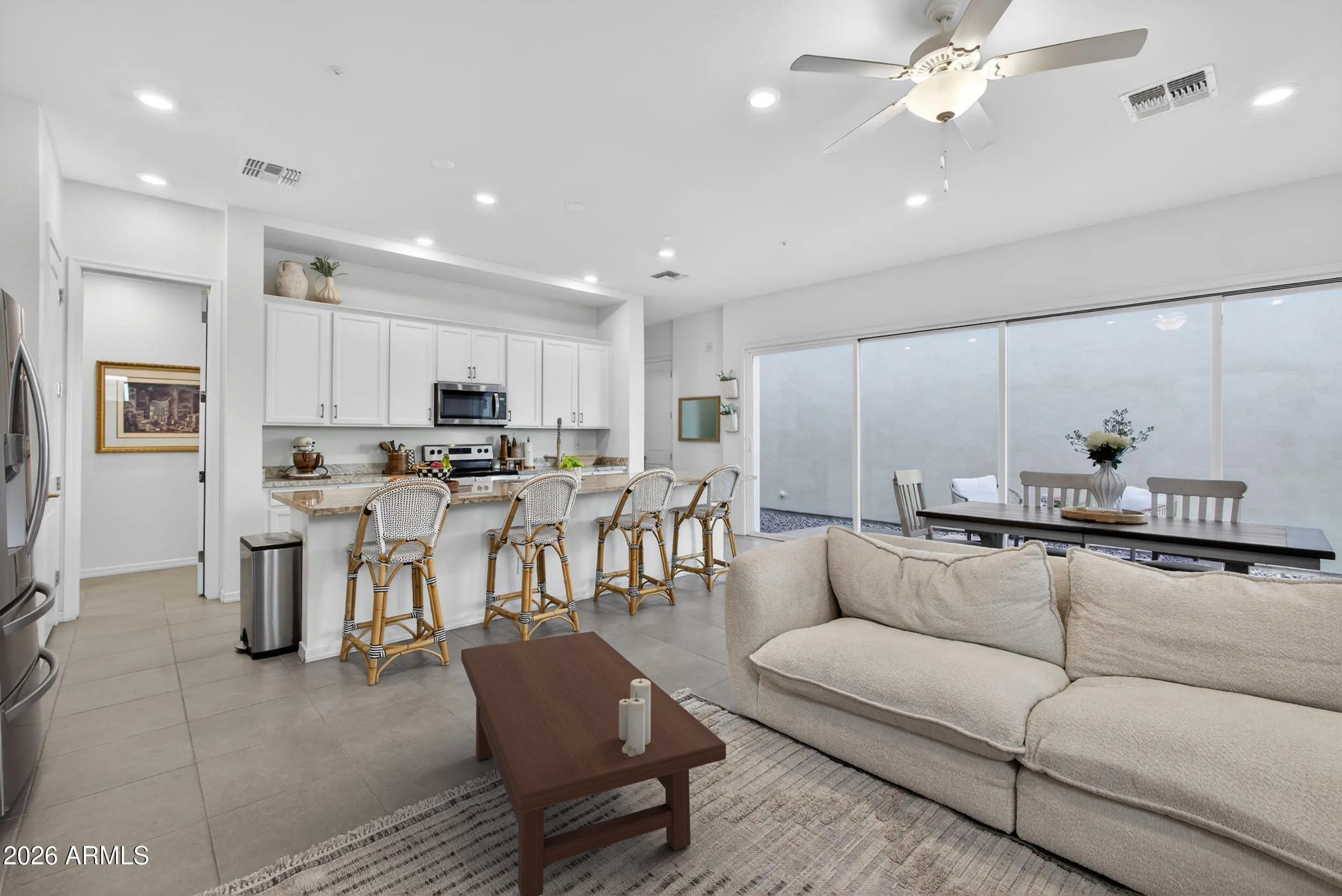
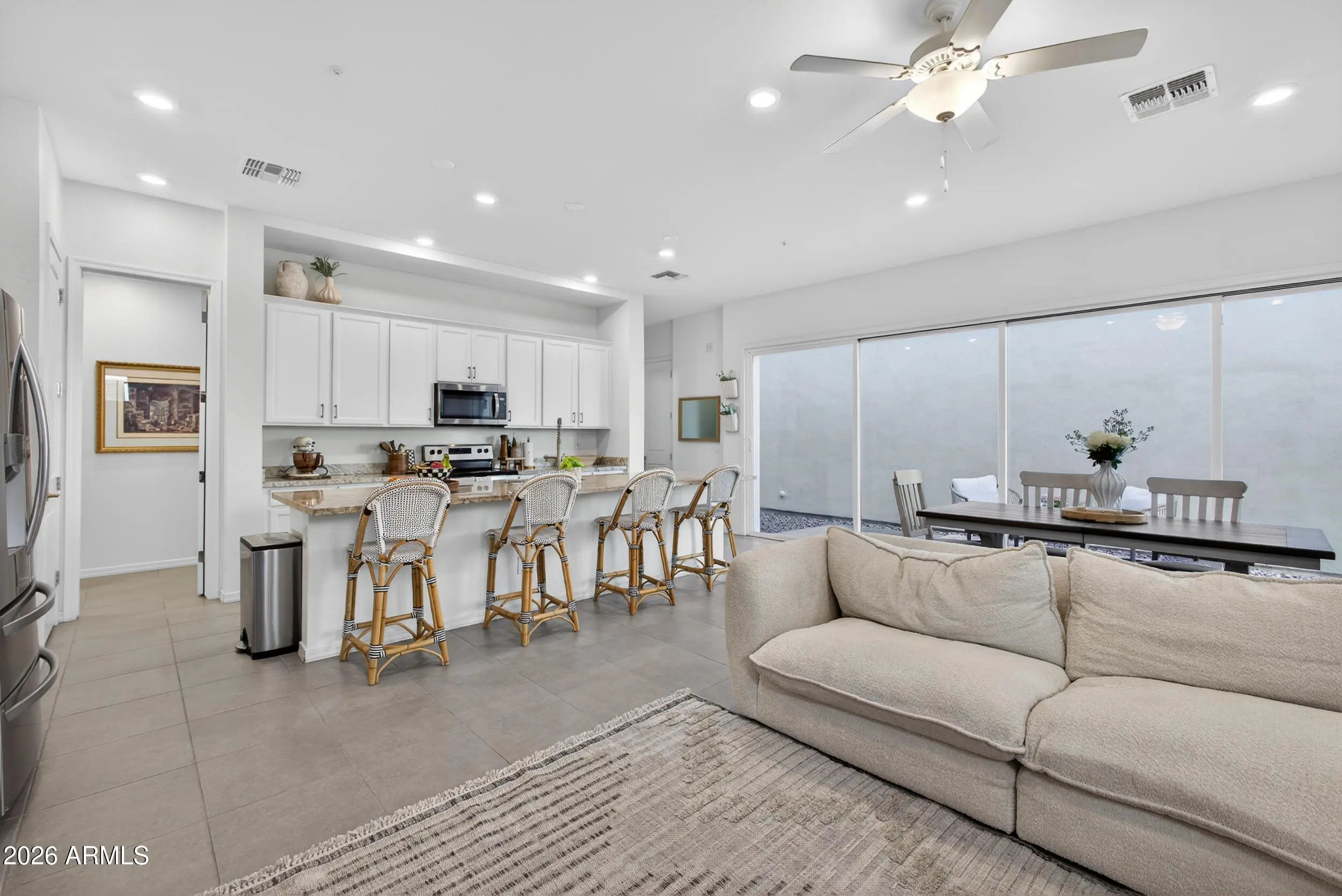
- coffee table (568, 741)
- candle (634, 709)
